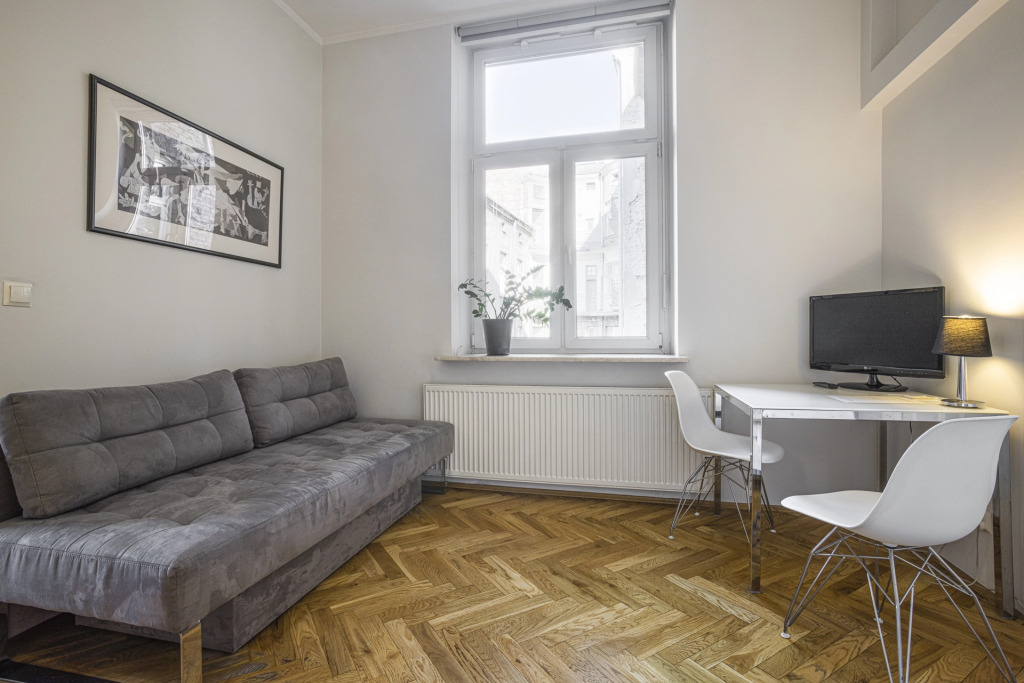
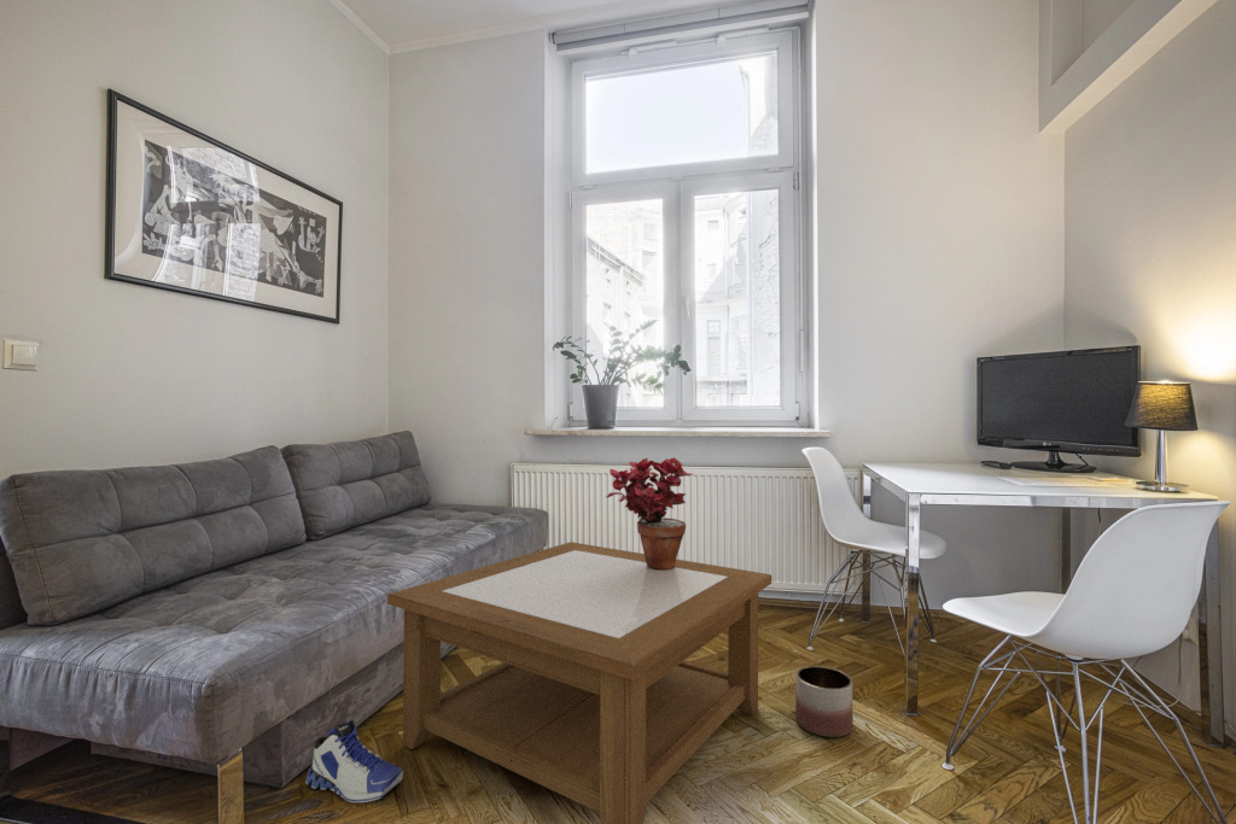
+ planter (823, 700)
+ sneaker (349, 756)
+ potted plant (653, 512)
+ coffee table (590, 654)
